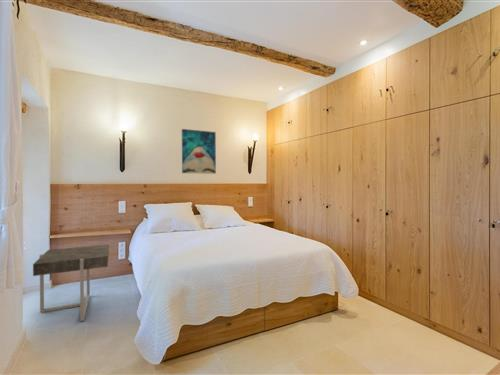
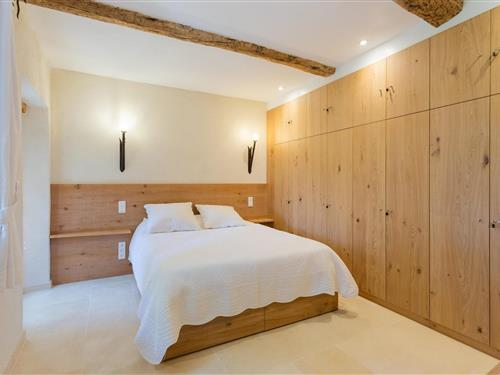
- side table (80, 281)
- wall art (199, 152)
